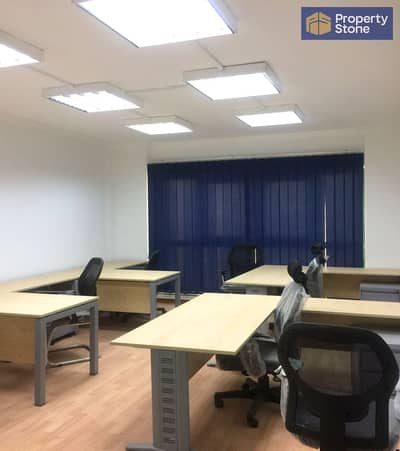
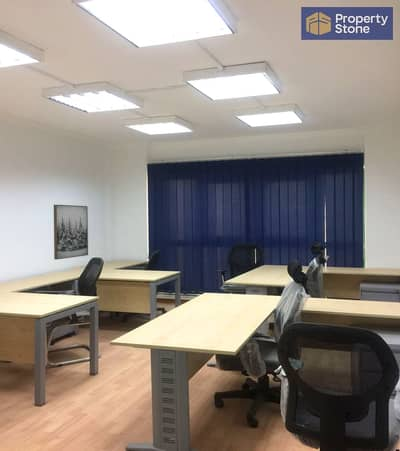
+ wall art (71, 231)
